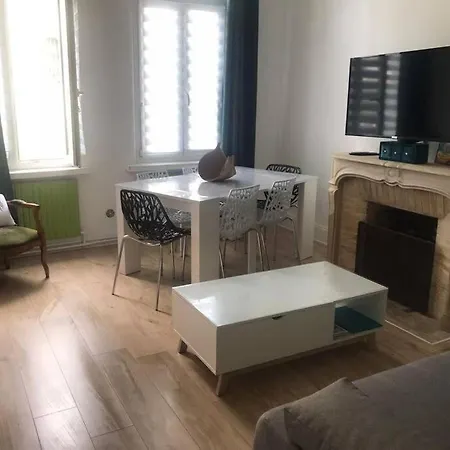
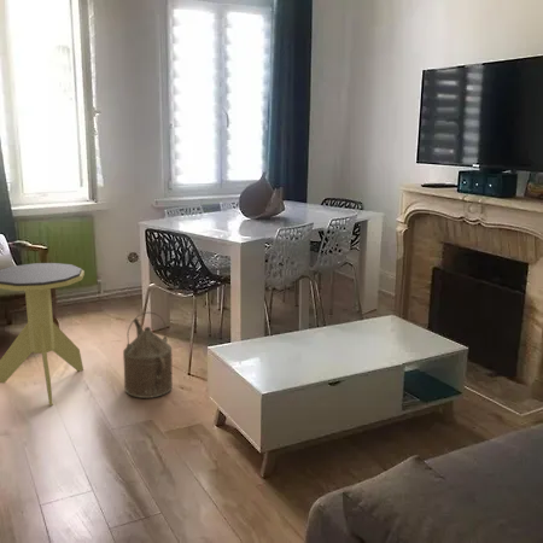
+ side table (41, 331)
+ watering can (148, 352)
